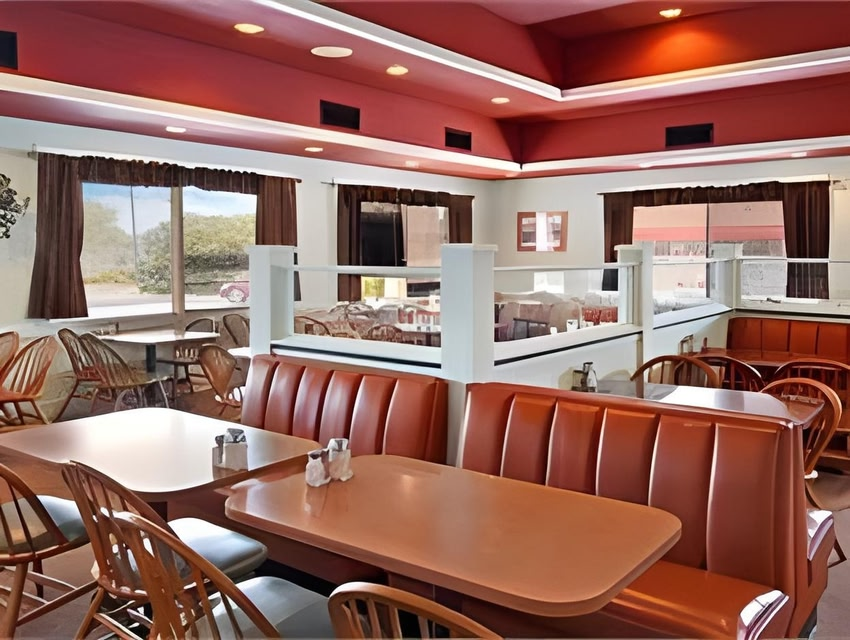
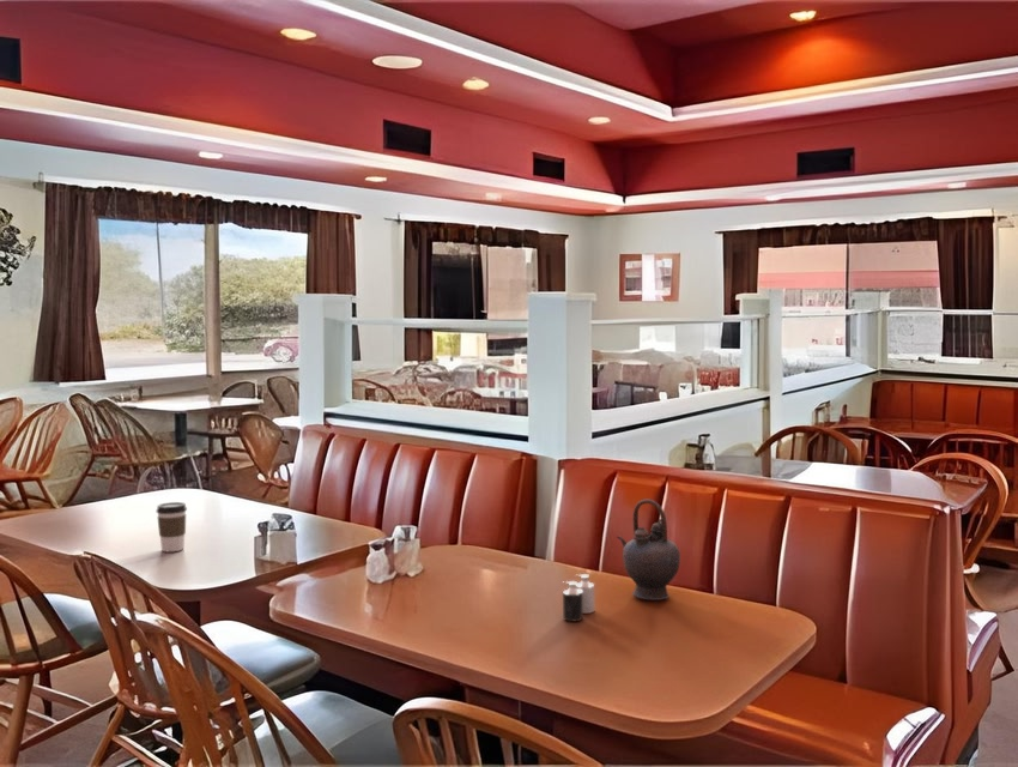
+ candle (577, 596)
+ teapot (646, 546)
+ coffee cup (171, 526)
